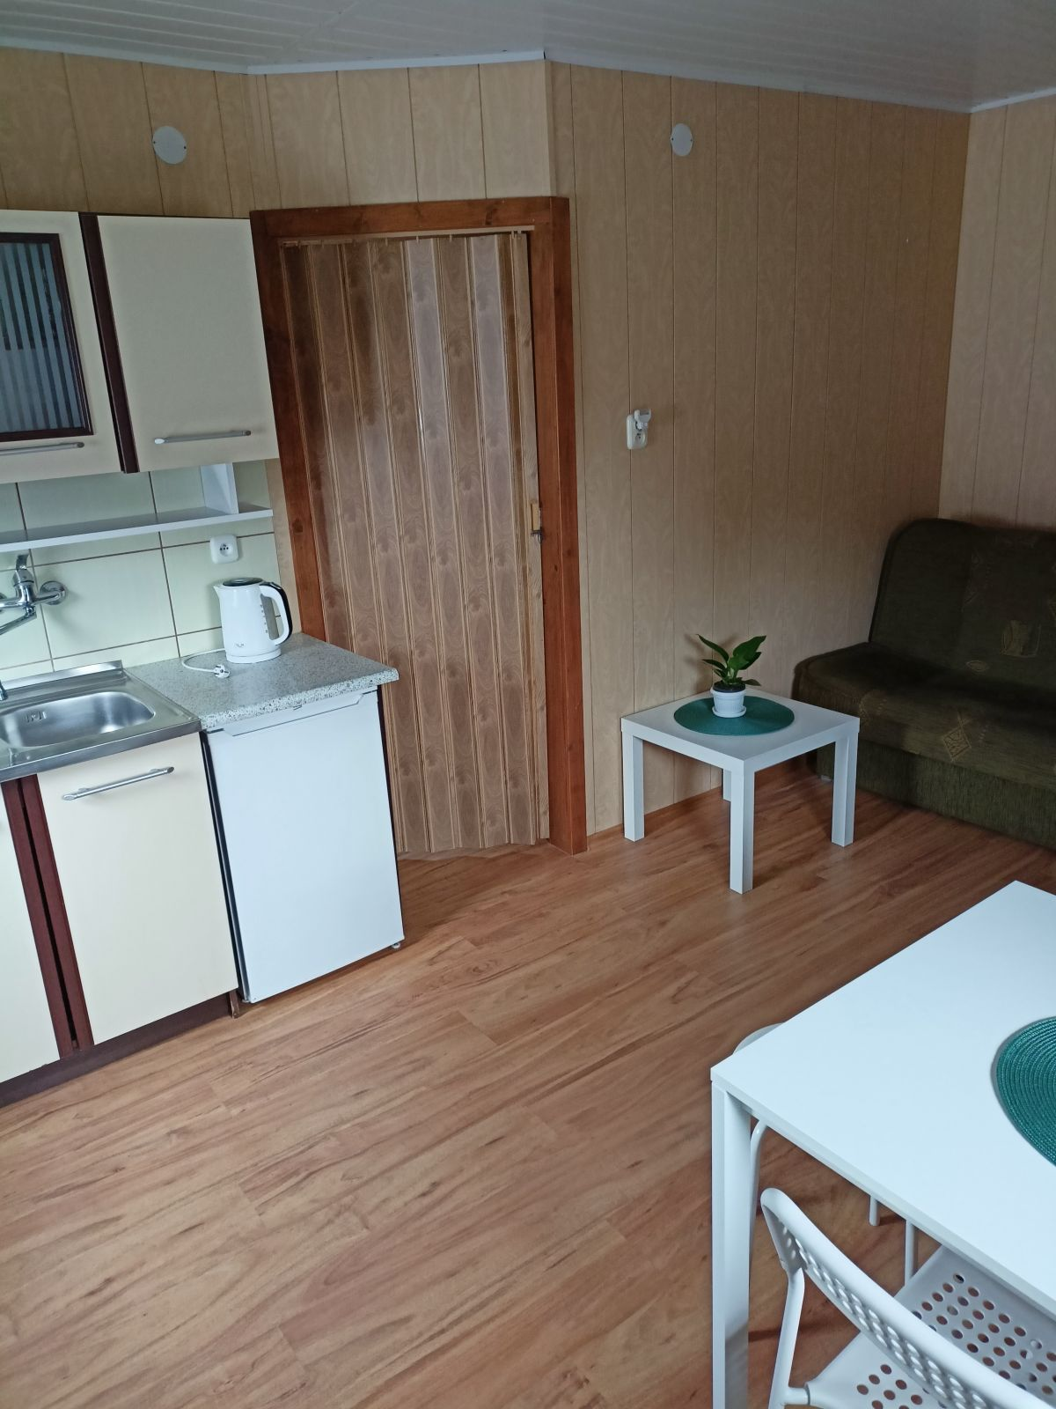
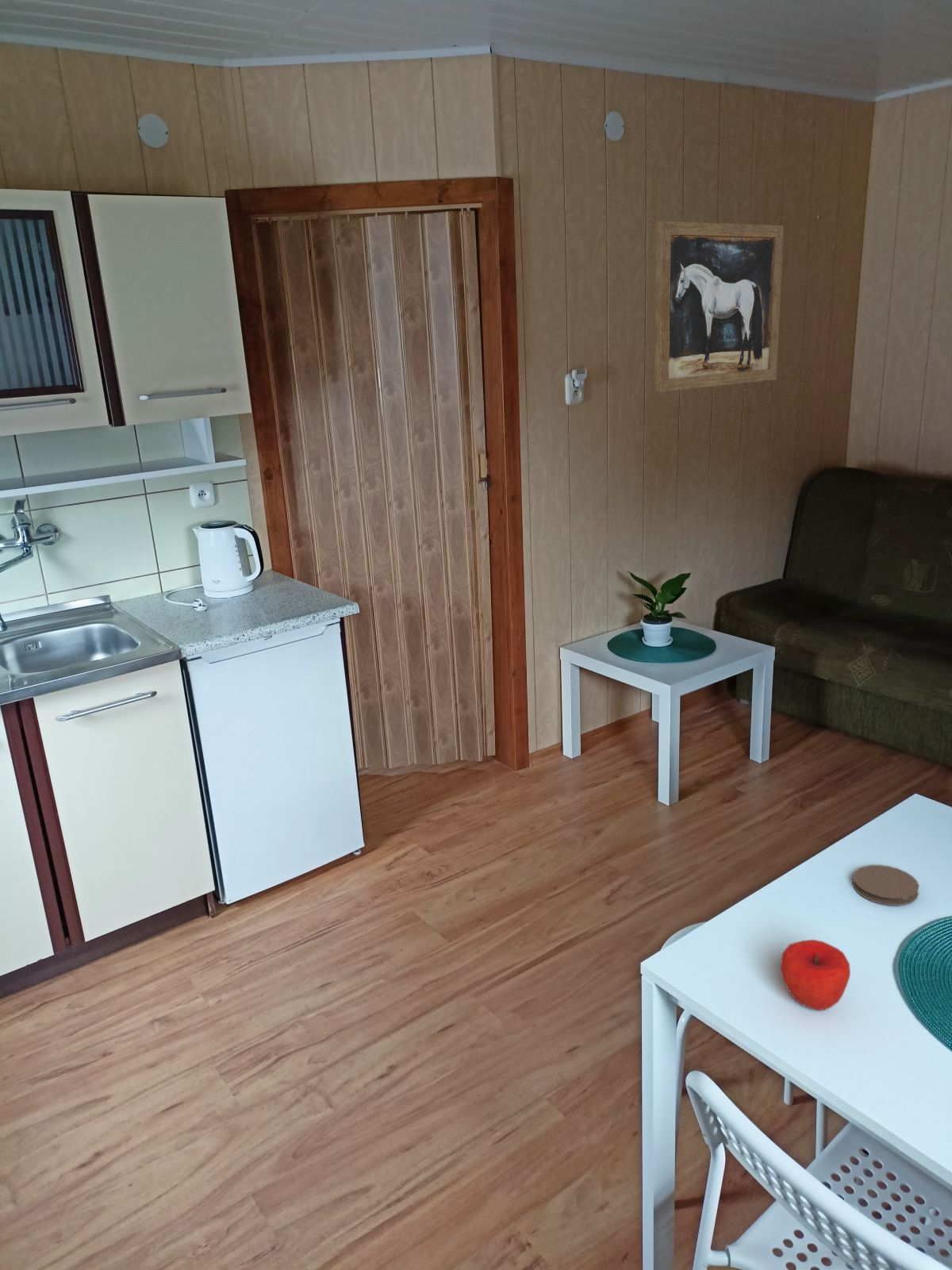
+ coaster (885, 884)
+ apple (814, 977)
+ wall art (720, 306)
